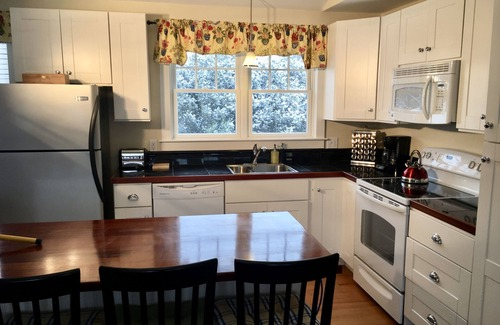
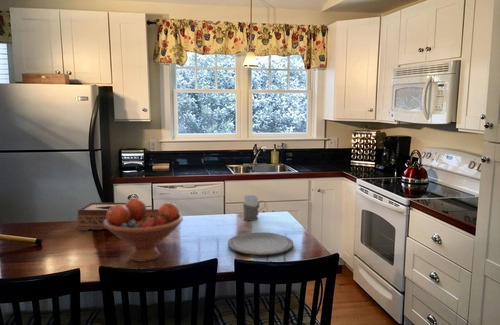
+ mug (254, 207)
+ tissue box (106, 216)
+ fruit bowl (144, 230)
+ plate (260, 243)
